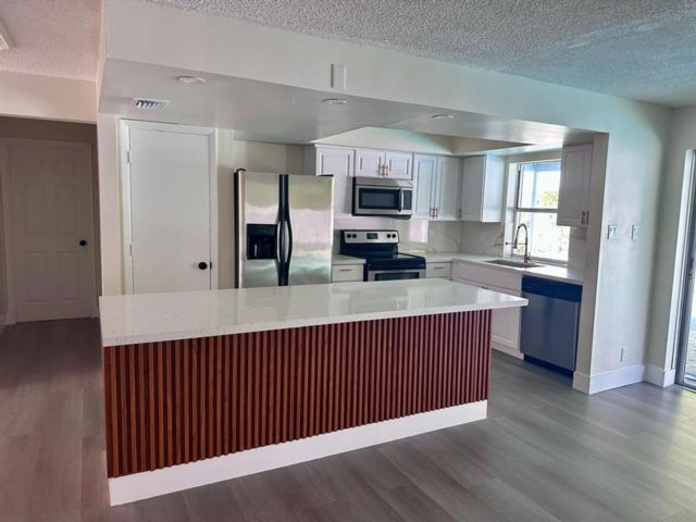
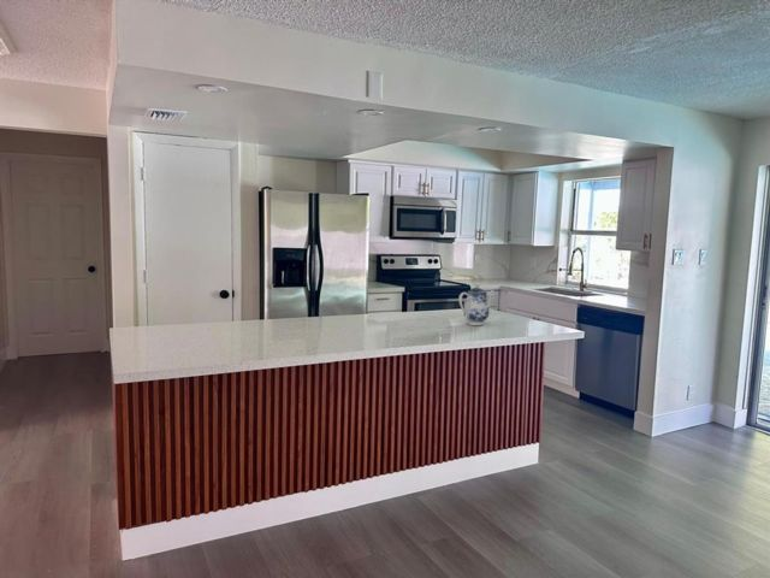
+ teapot (476, 302)
